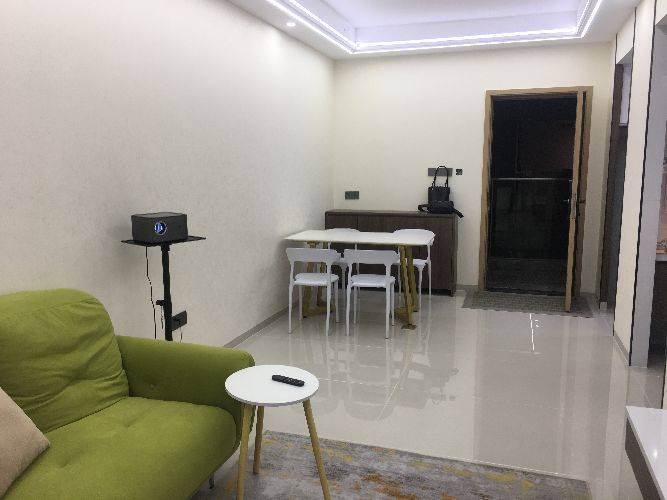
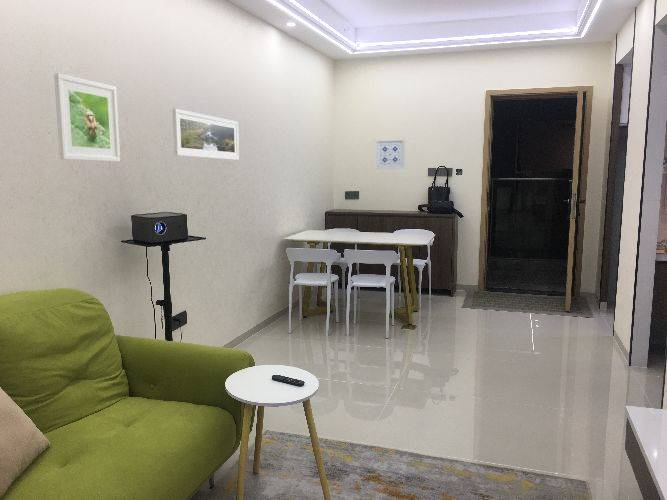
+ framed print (209, 137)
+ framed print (89, 120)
+ wall art (390, 154)
